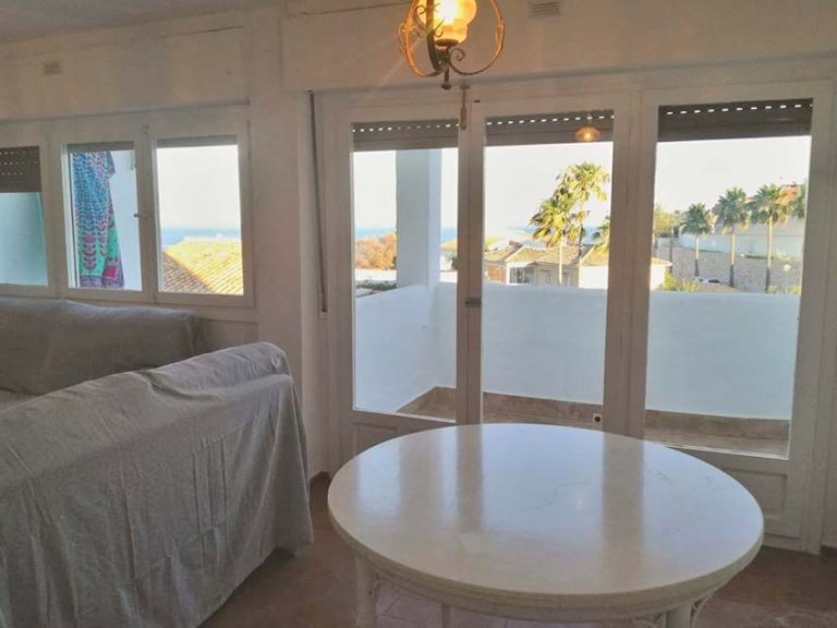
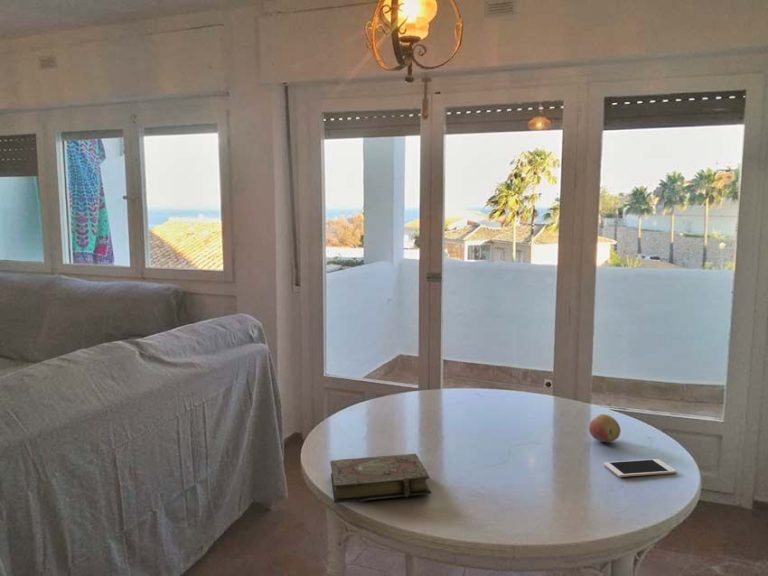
+ book (378, 476)
+ cell phone (639, 467)
+ fruit (604, 427)
